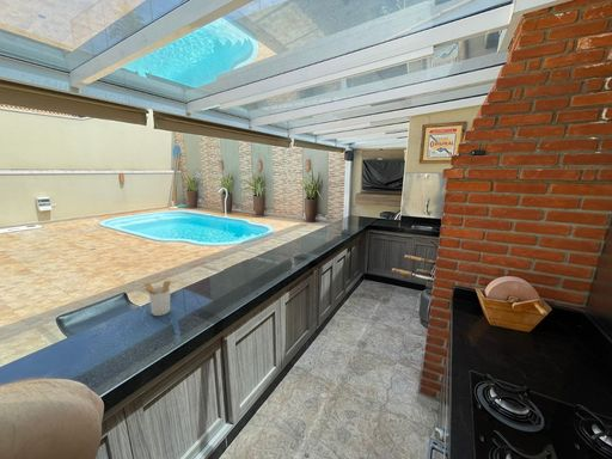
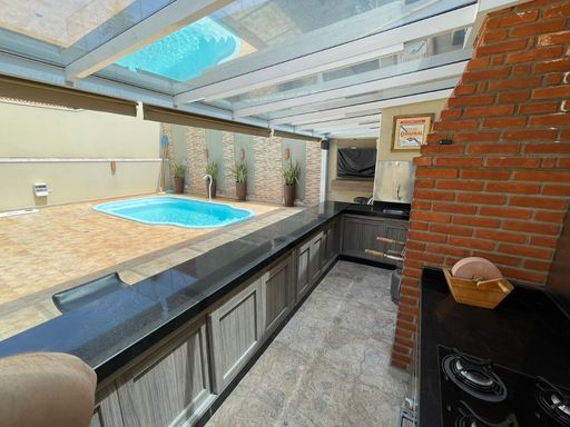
- utensil holder (155, 298)
